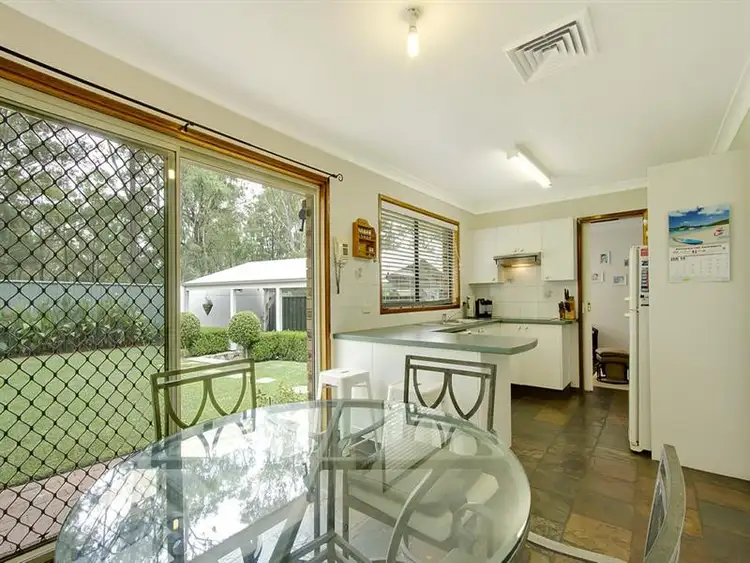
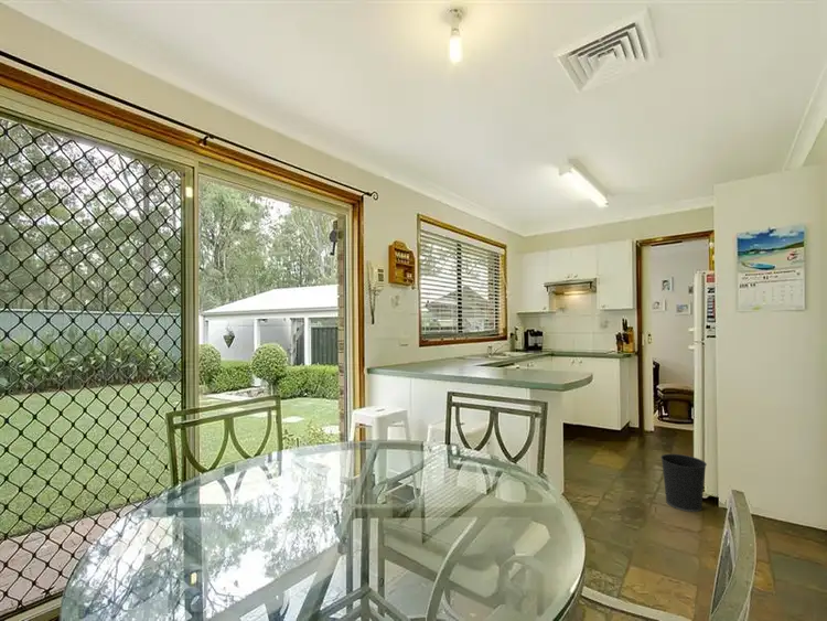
+ wastebasket (683, 482)
